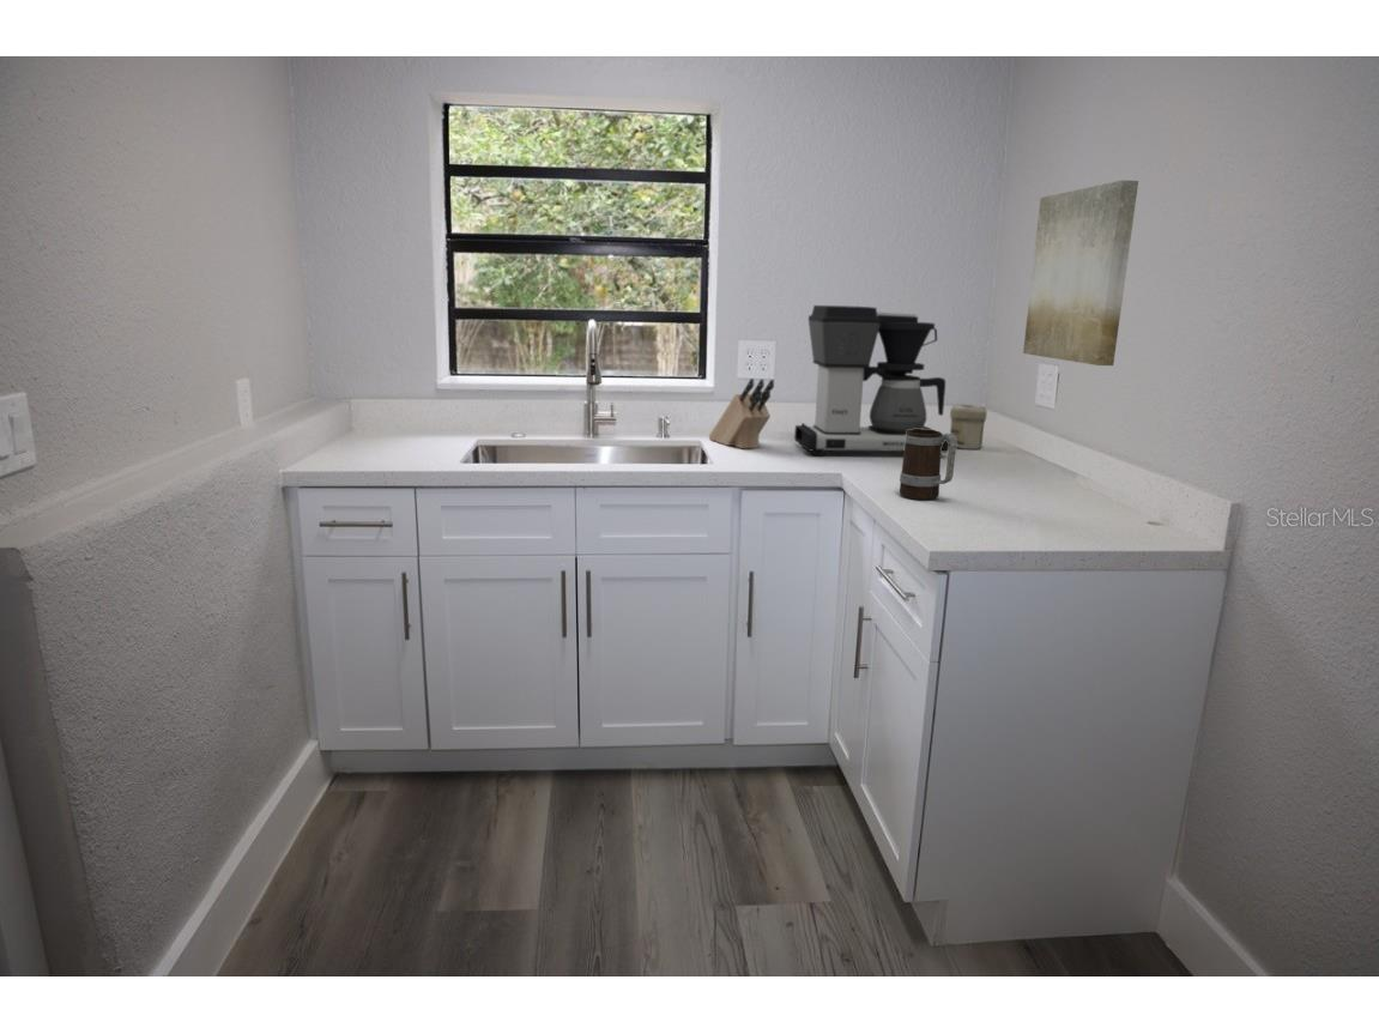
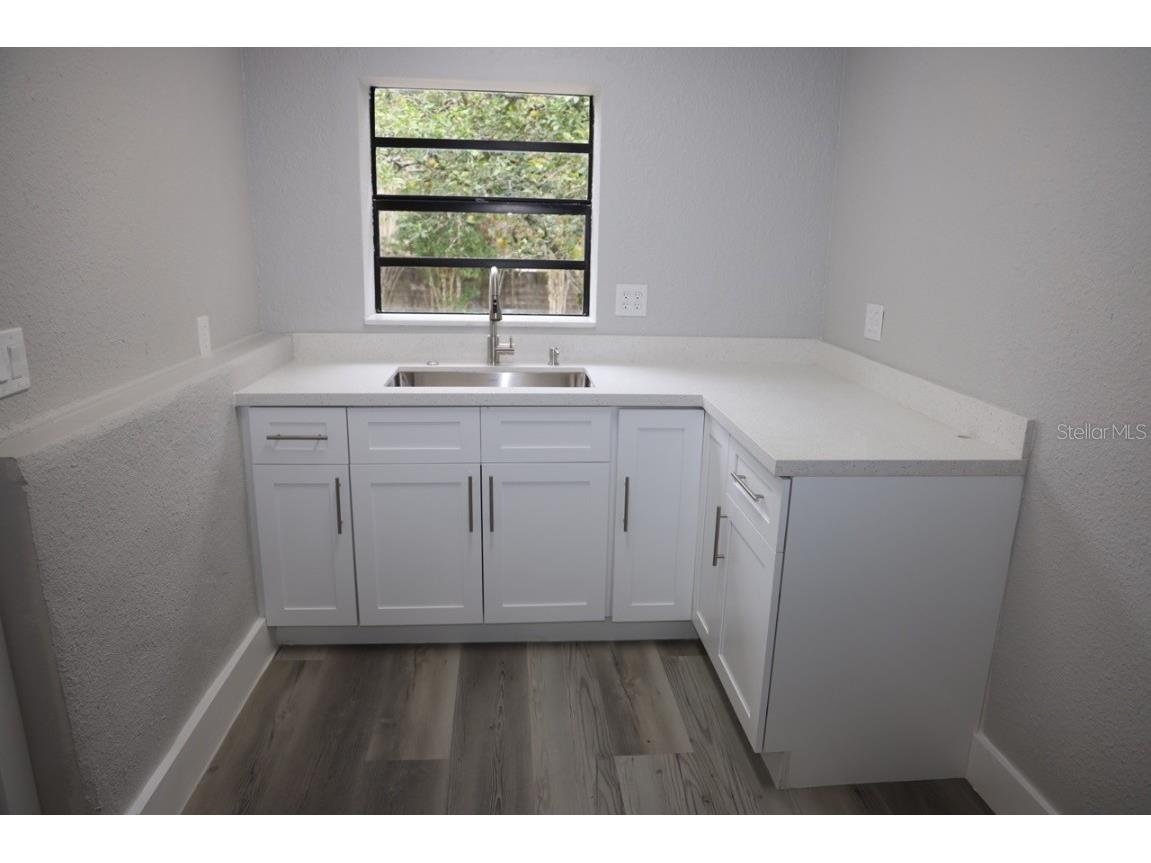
- coffee maker (878, 375)
- knife block (742, 410)
- jar (967, 427)
- mug (929, 464)
- wall art (1073, 276)
